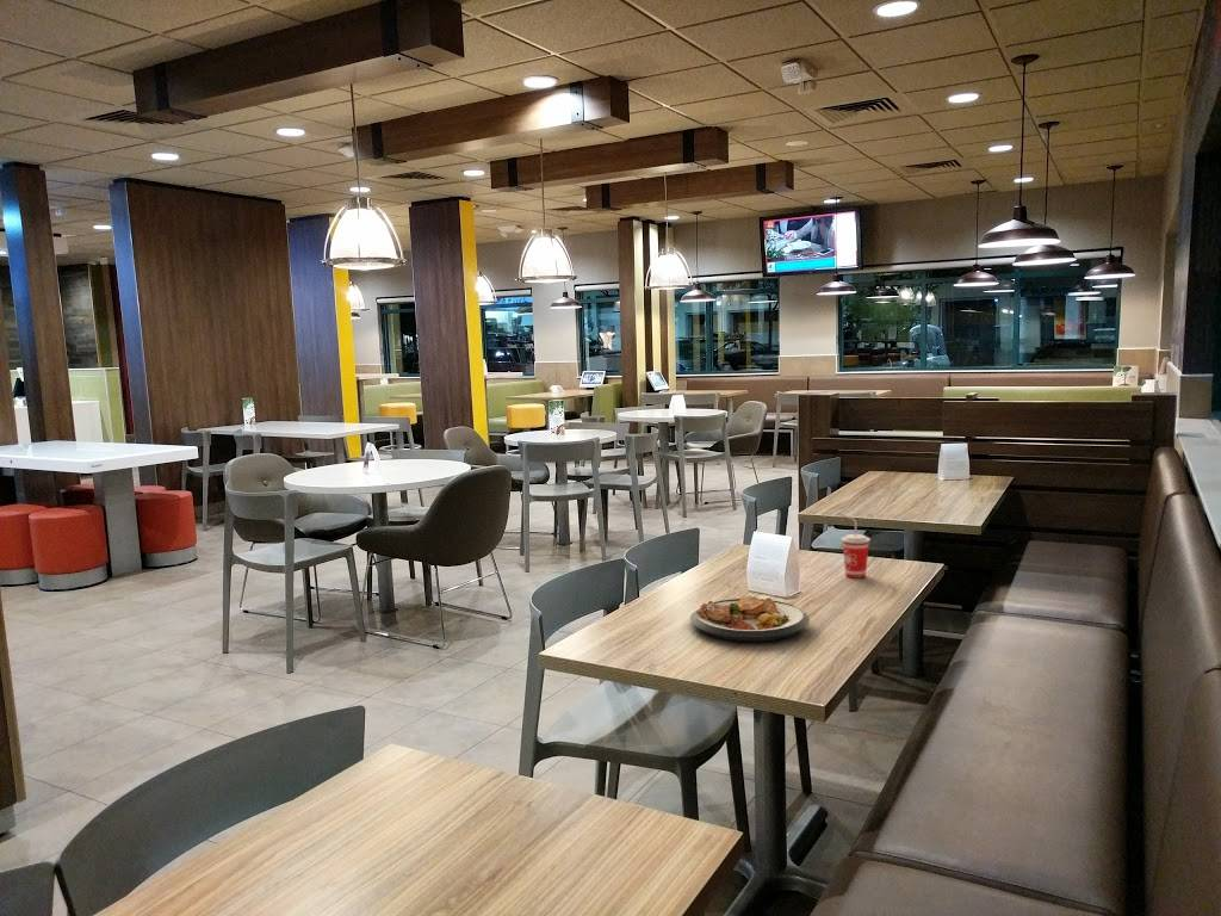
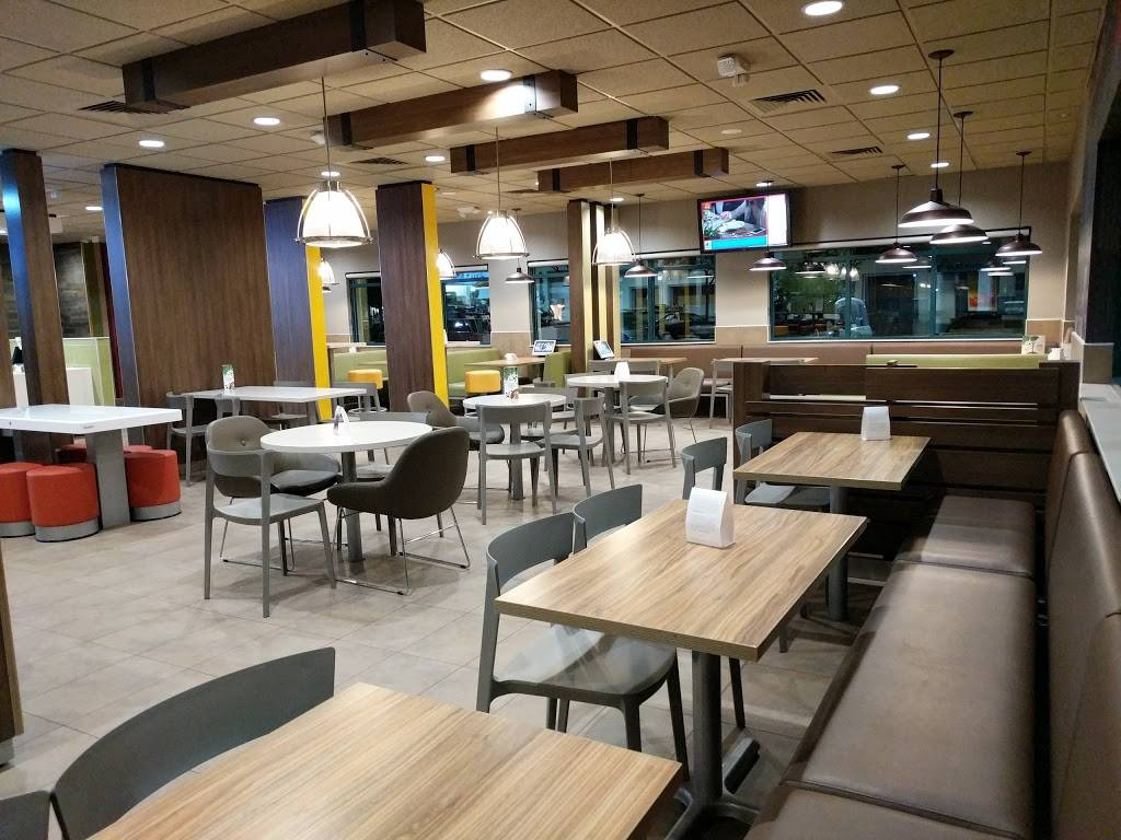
- plate (749, 614)
- beverage cup (853, 544)
